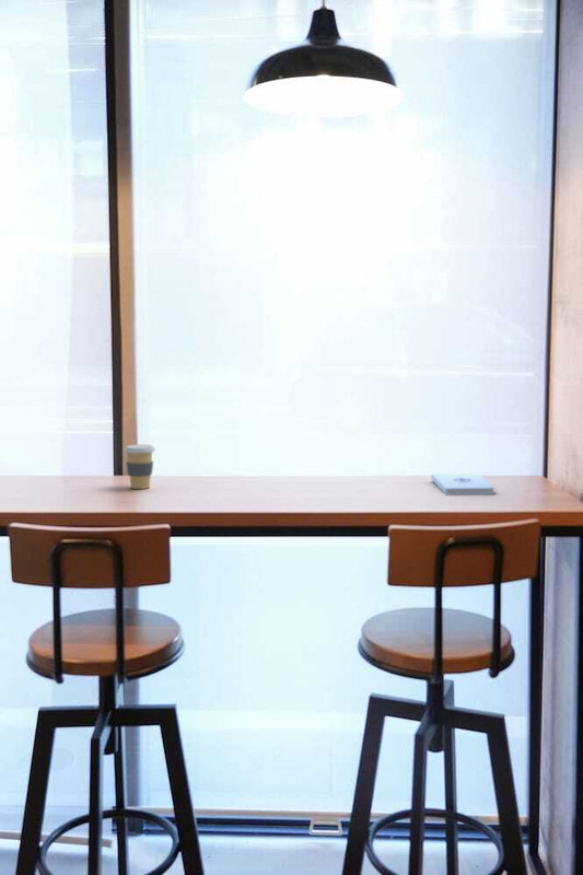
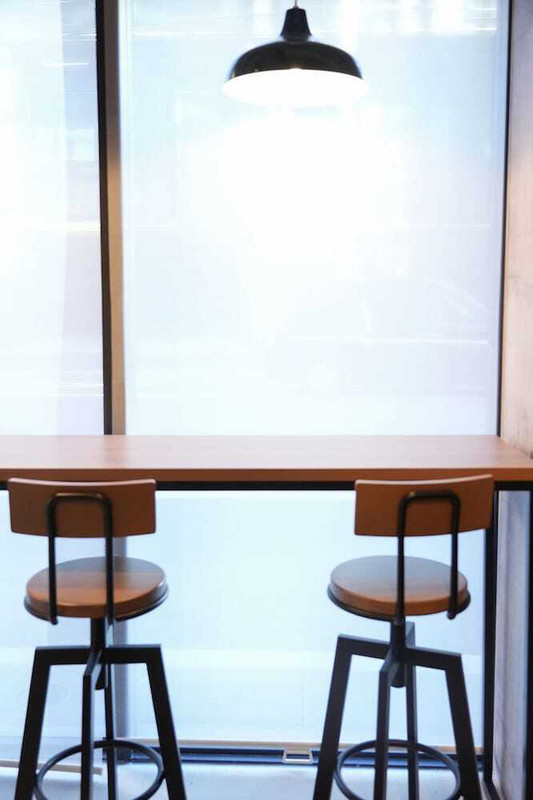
- coffee cup (140, 466)
- notepad (462, 483)
